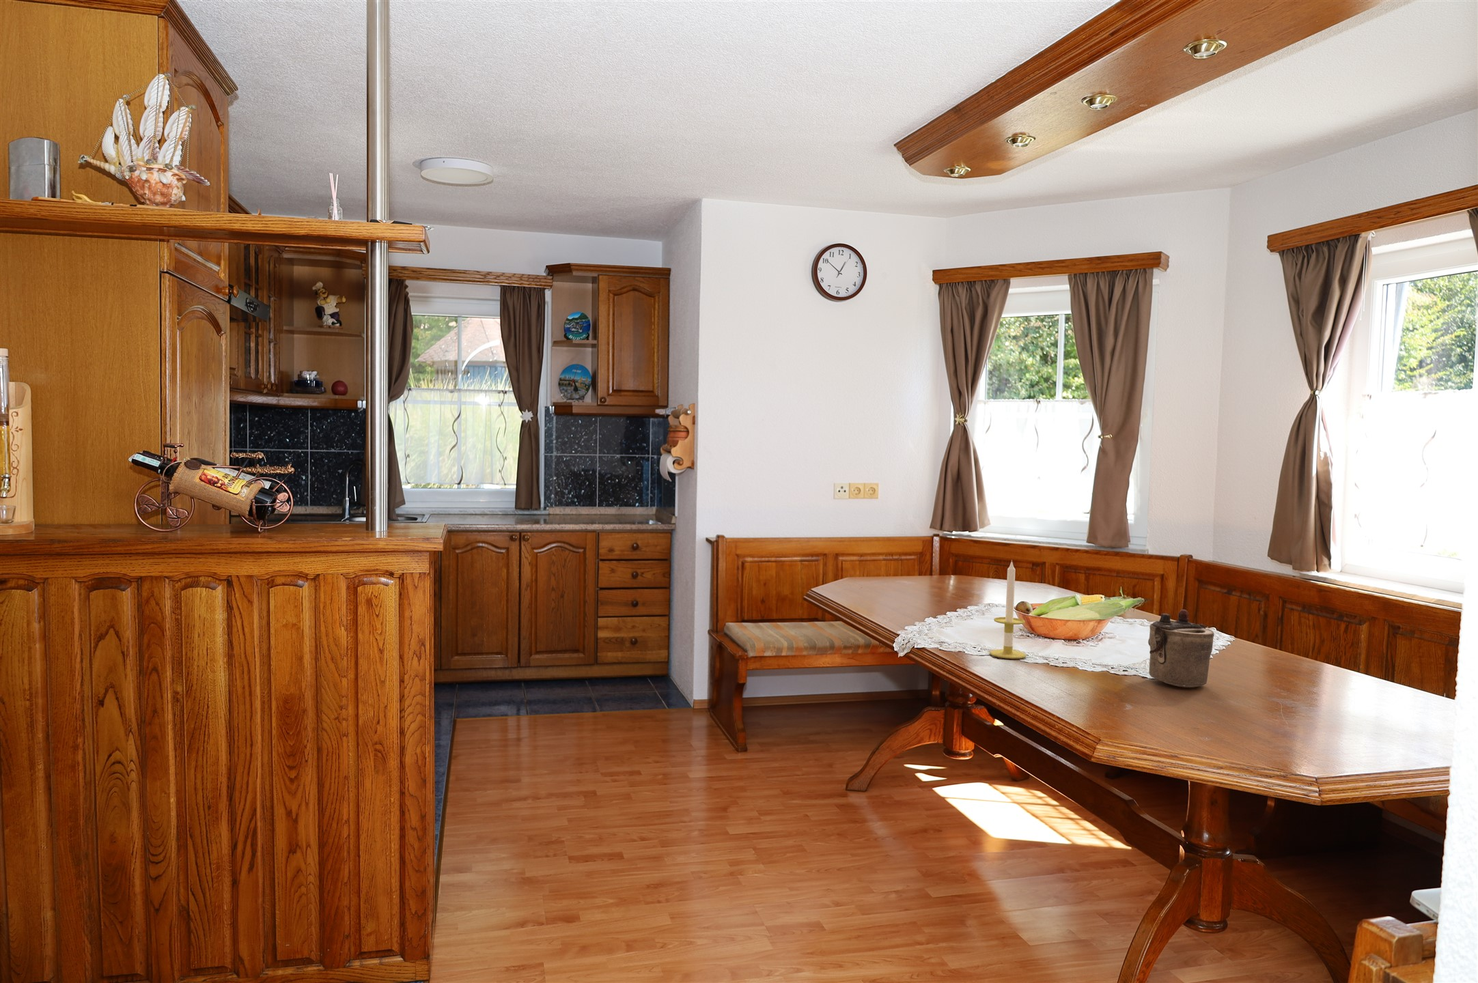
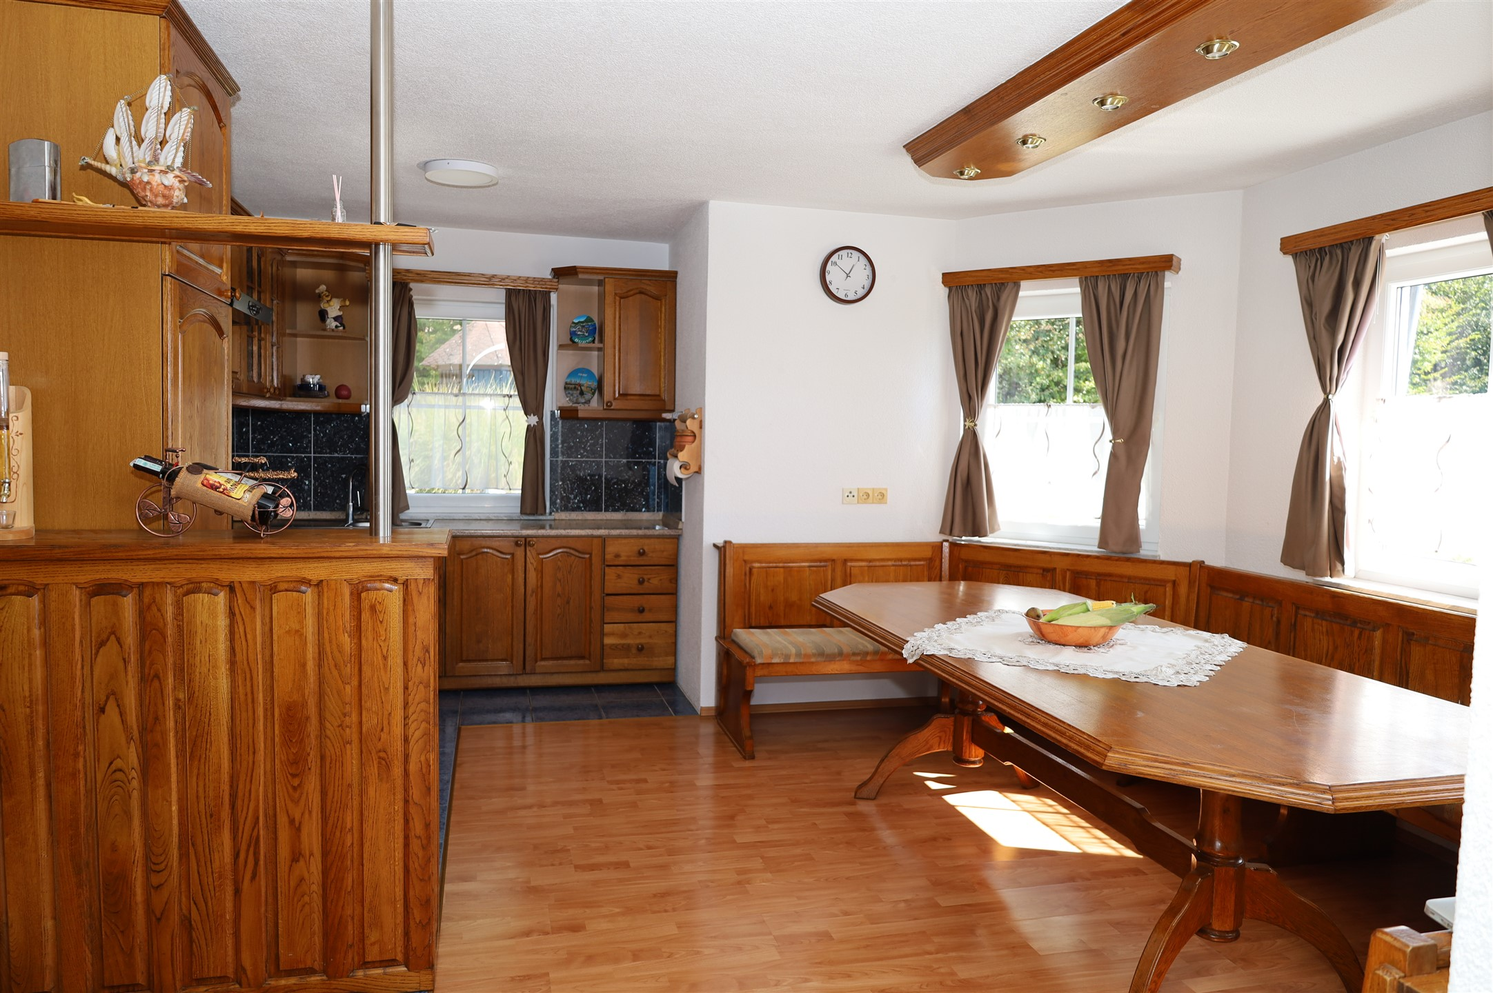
- candle (1009, 607)
- teapot (1180, 647)
